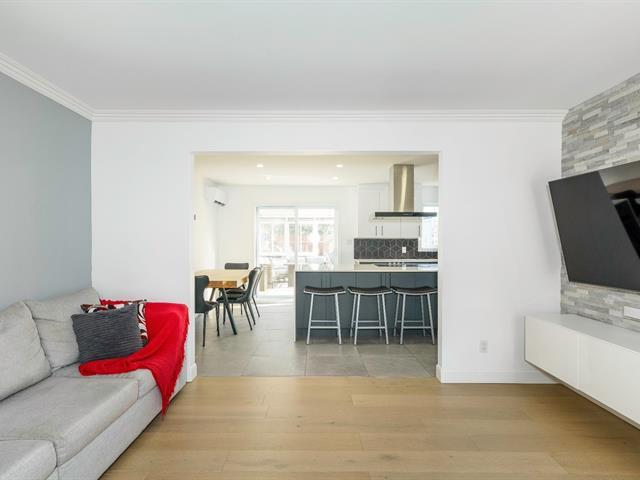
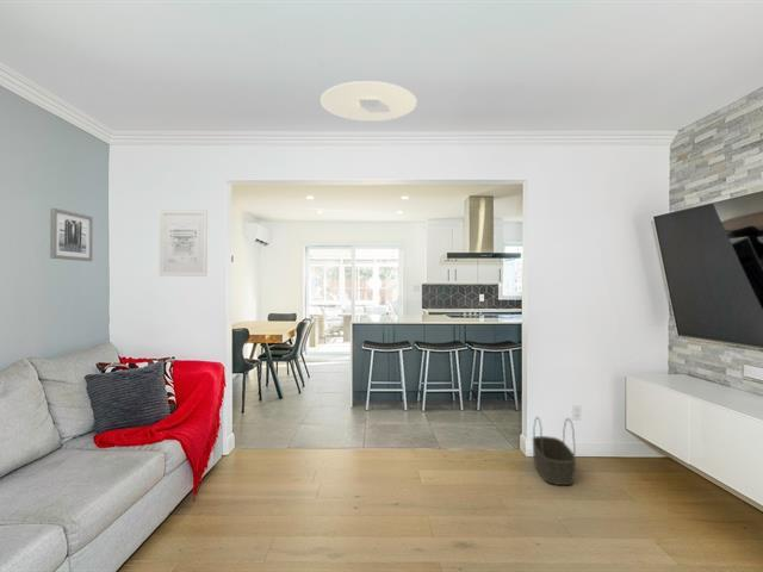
+ wall art (73, 236)
+ basket (552, 444)
+ ceiling light (368, 98)
+ wall art (182, 243)
